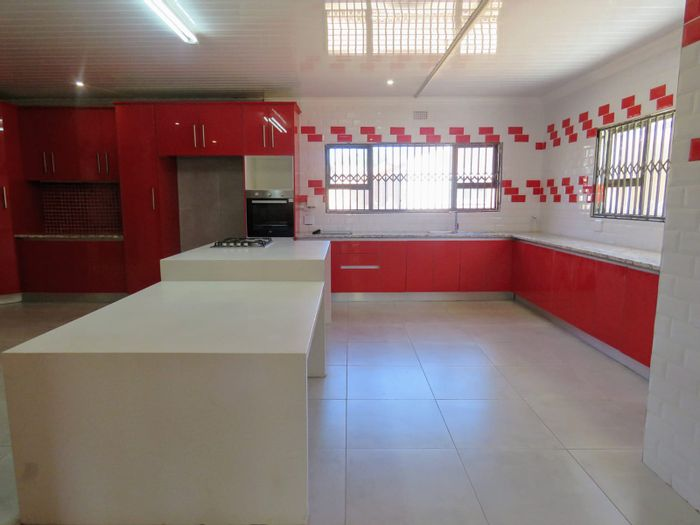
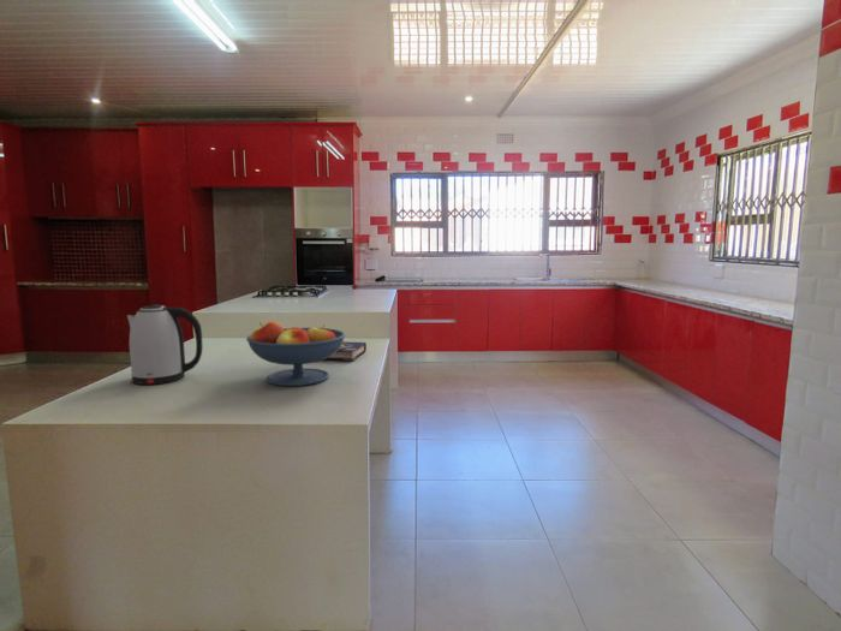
+ book (335, 352)
+ fruit bowl (297, 349)
+ kettle (166, 341)
